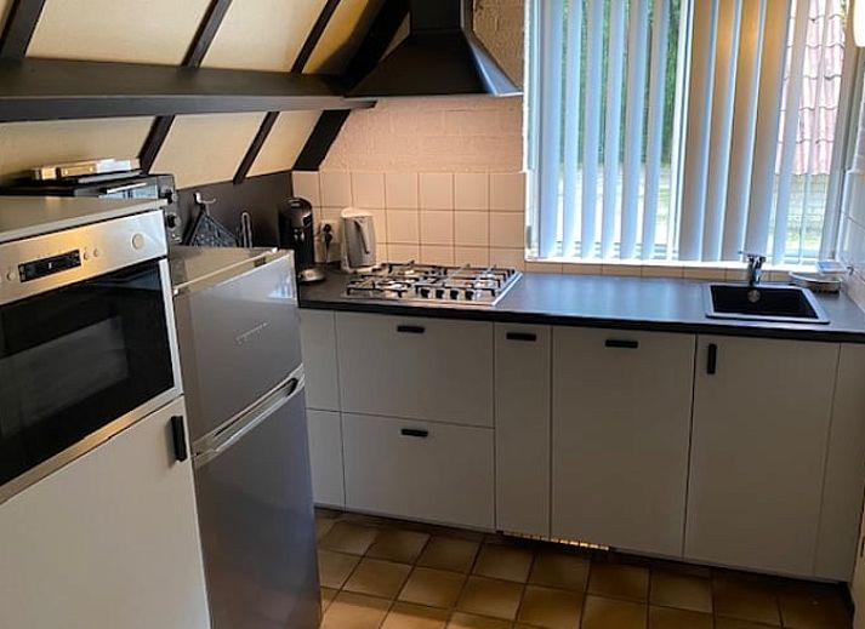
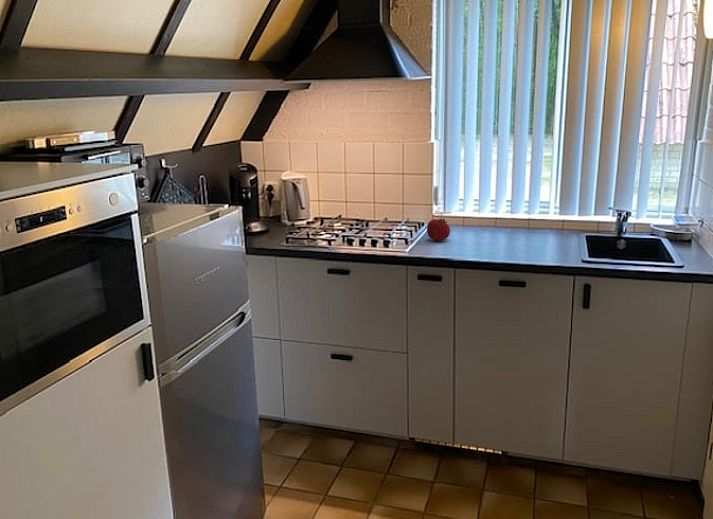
+ fruit (438, 229)
